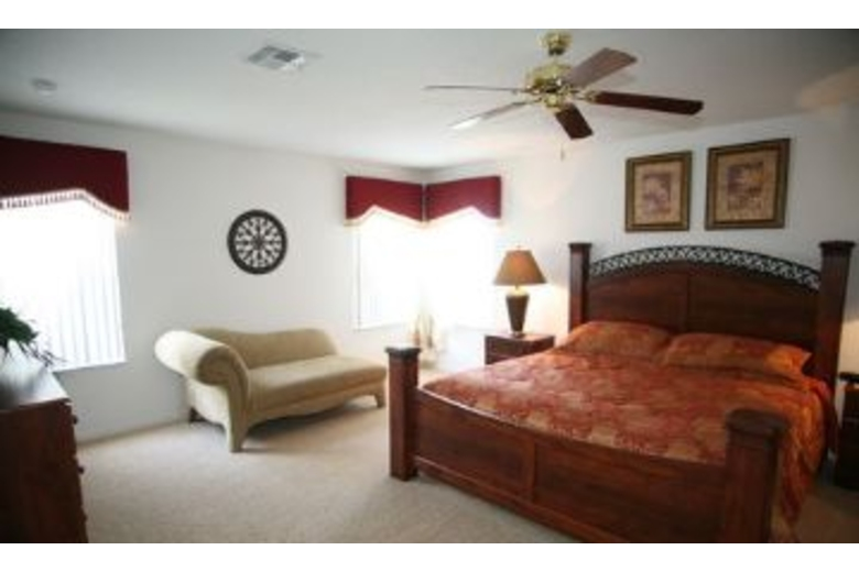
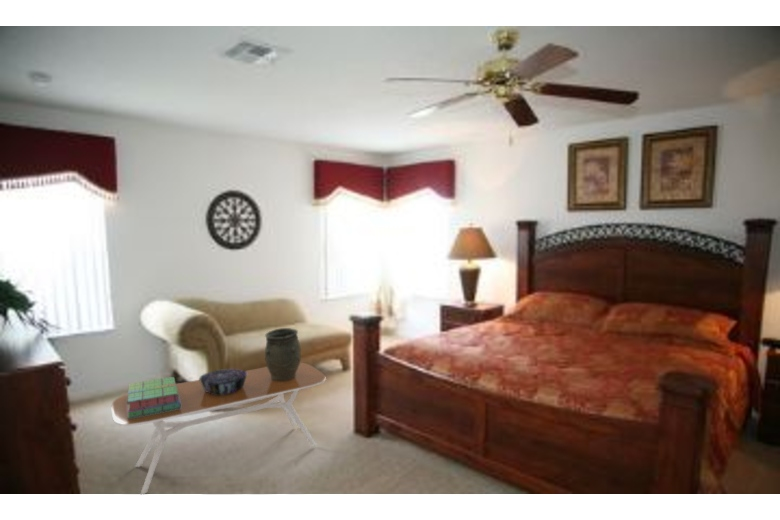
+ vase (283, 354)
+ stack of books (153, 395)
+ decorative bowl (223, 382)
+ coffee table (227, 416)
